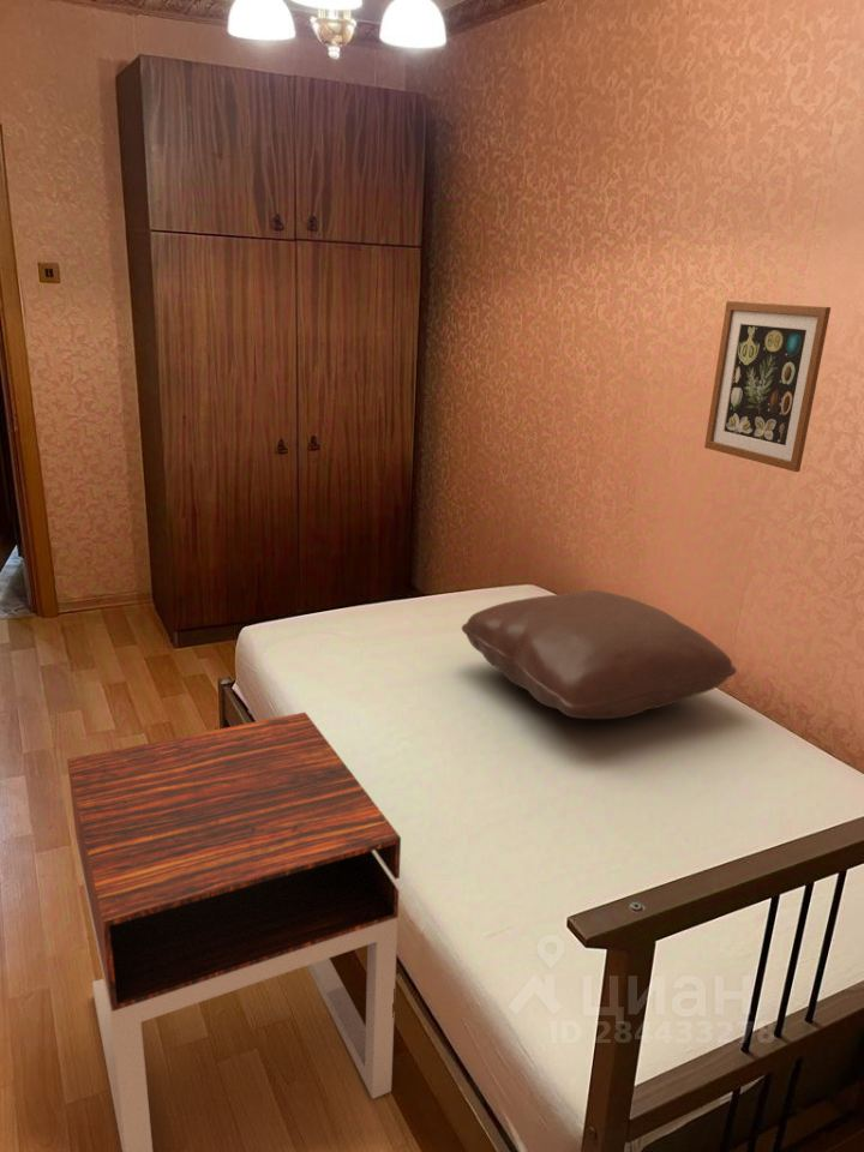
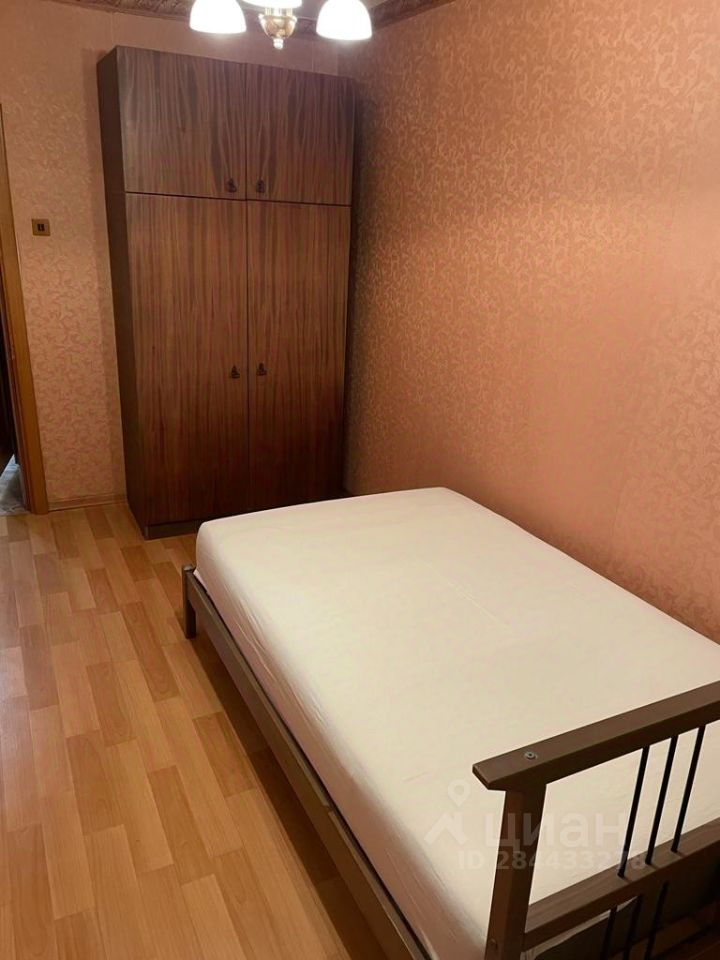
- wall art (762, 383)
- pillow (592, 649)
- nightstand (229, 925)
